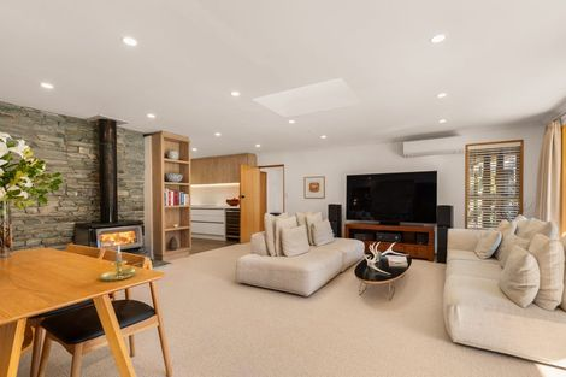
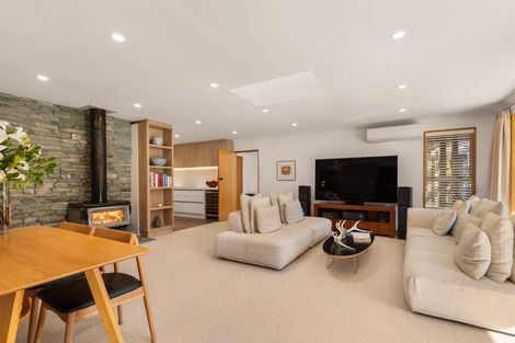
- candle holder (122, 260)
